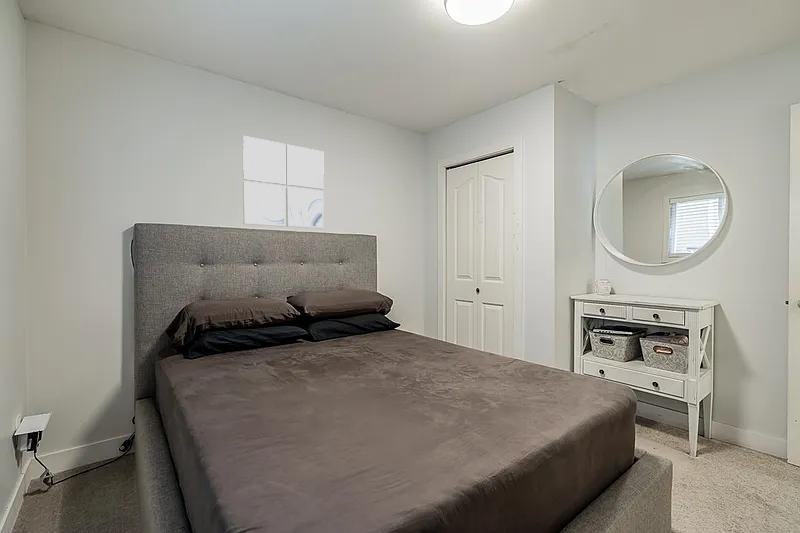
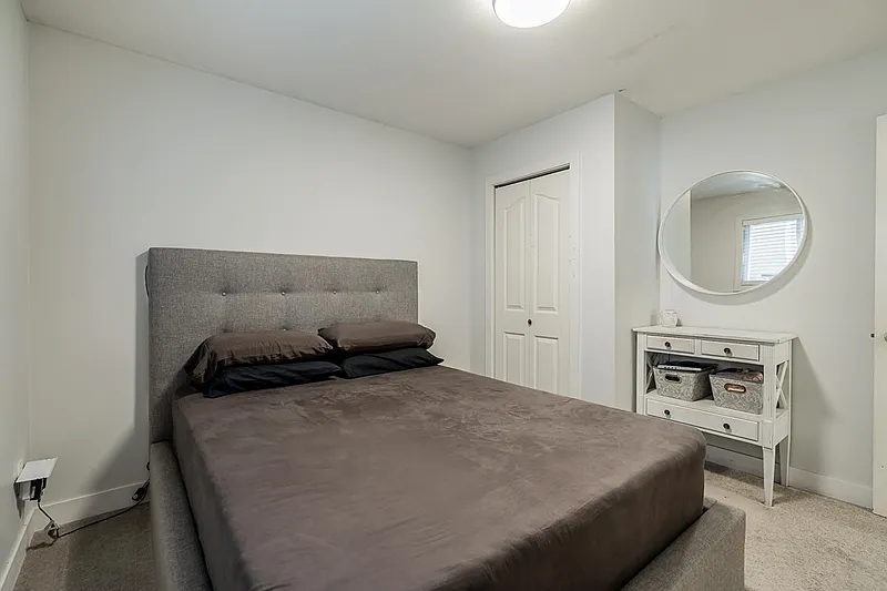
- wall art (286, 184)
